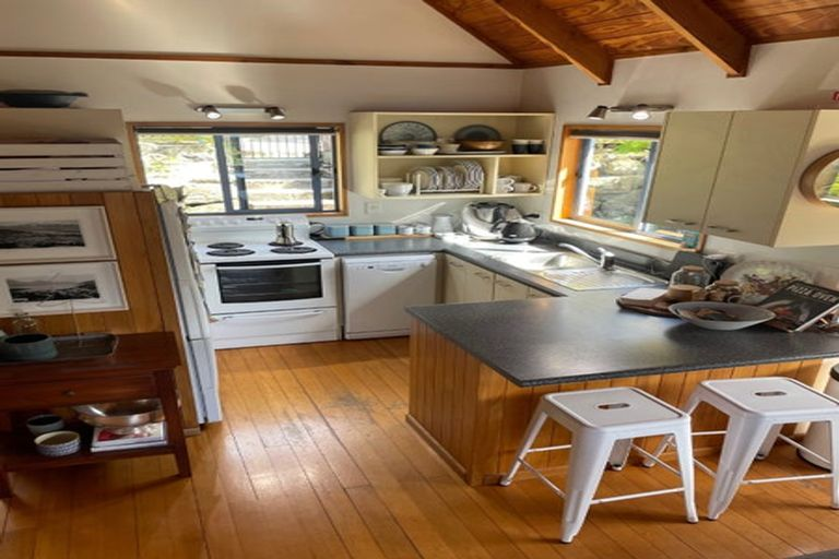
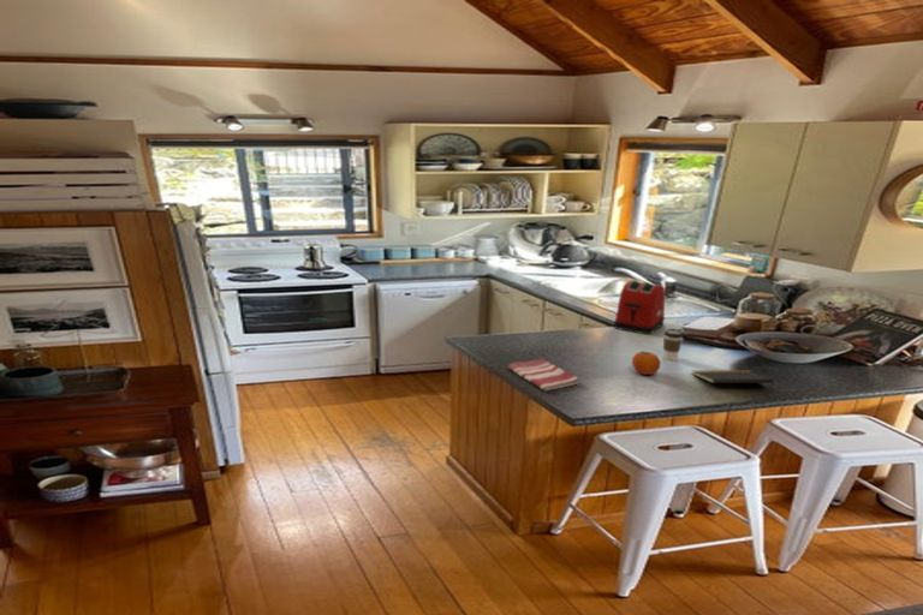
+ notepad (731, 376)
+ toaster (641, 304)
+ dish towel (542, 372)
+ fruit (645, 363)
+ coffee cup (672, 345)
